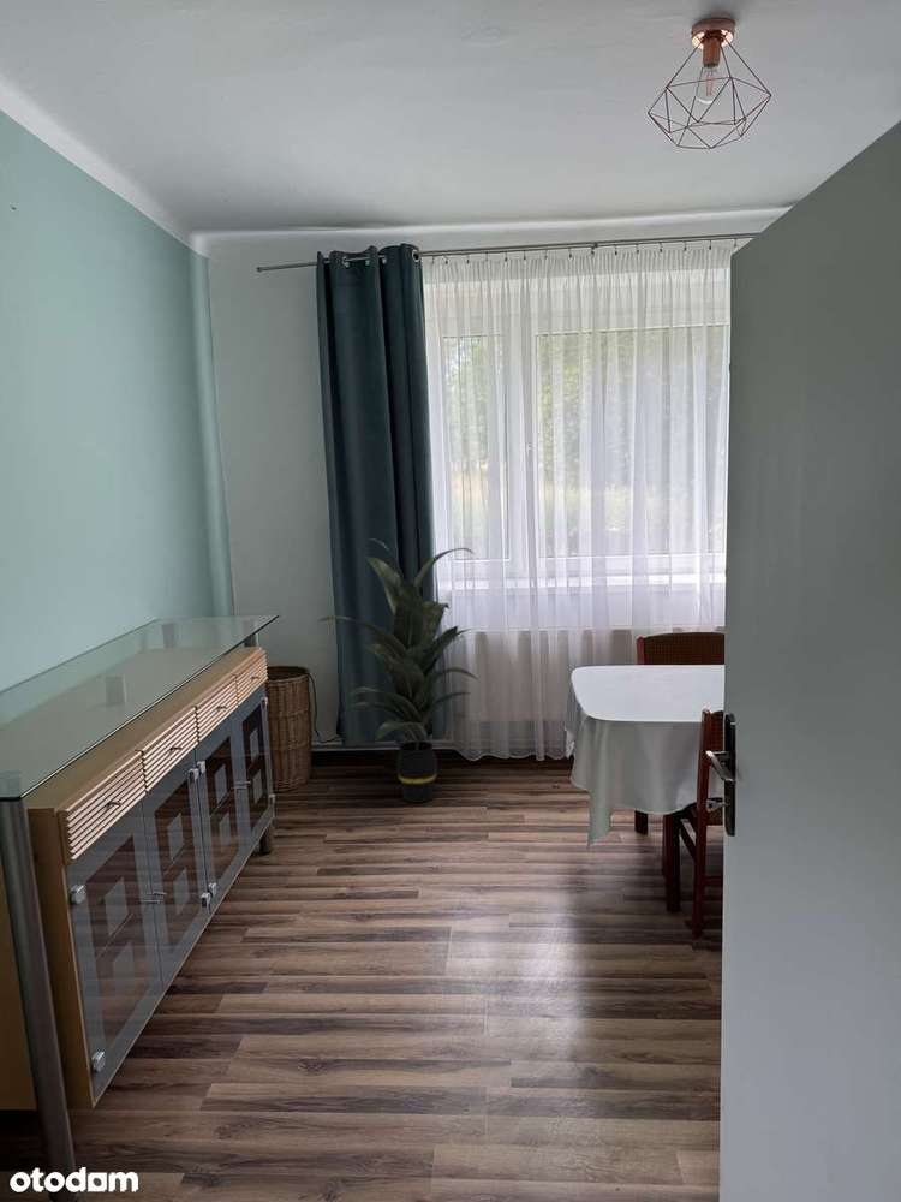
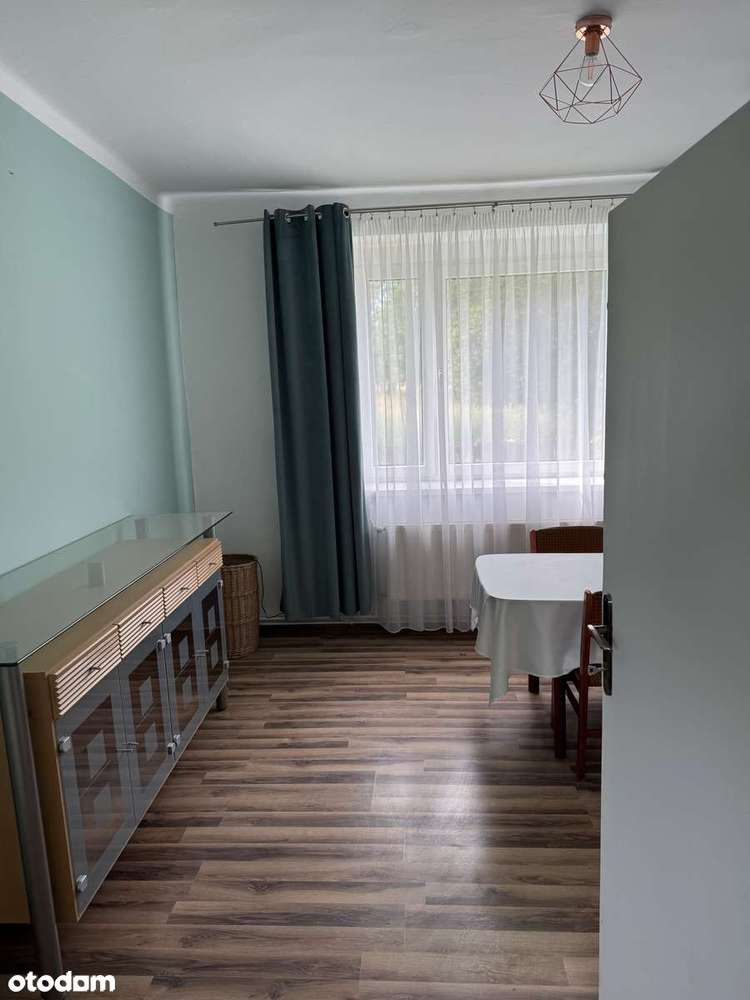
- indoor plant (404, 668)
